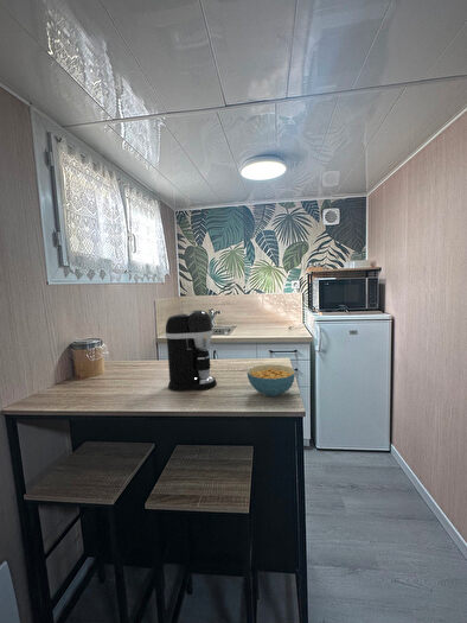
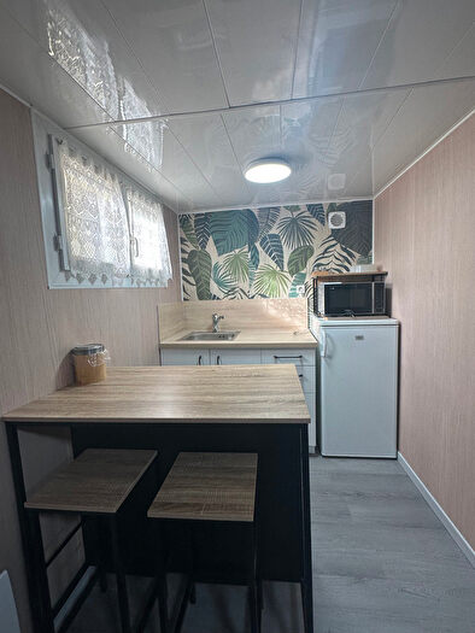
- cereal bowl (271, 382)
- coffee maker (190, 348)
